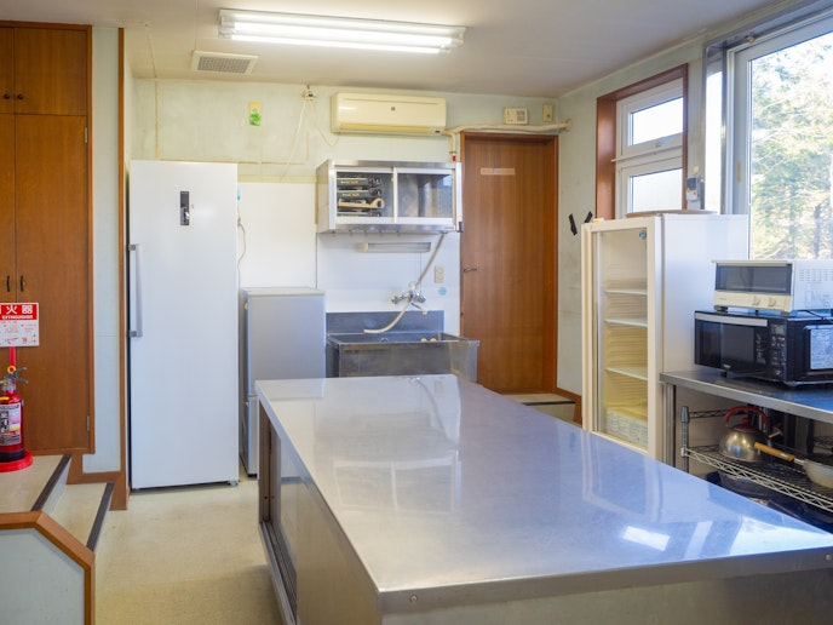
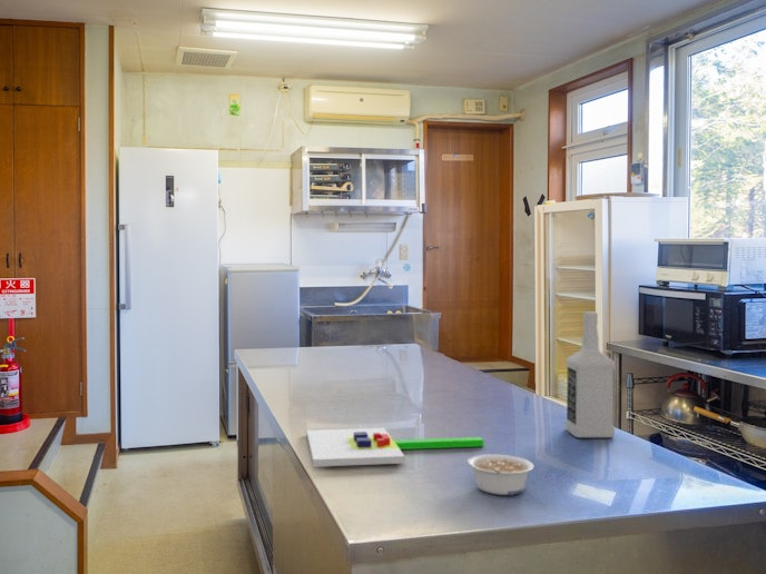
+ legume (501, 473)
+ vodka (589, 373)
+ chopping board (396, 441)
